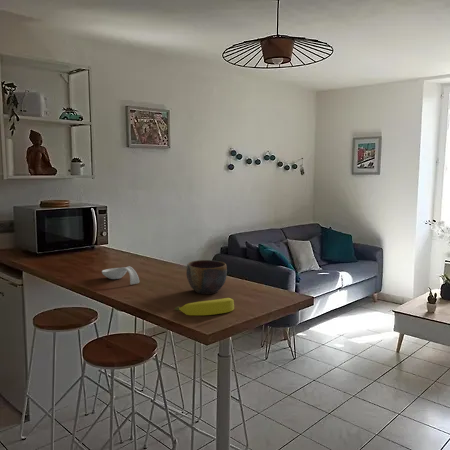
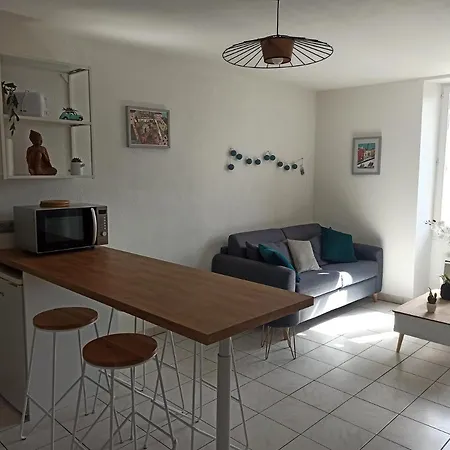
- bowl (206, 277)
- spoon rest (121, 272)
- fruit (207, 304)
